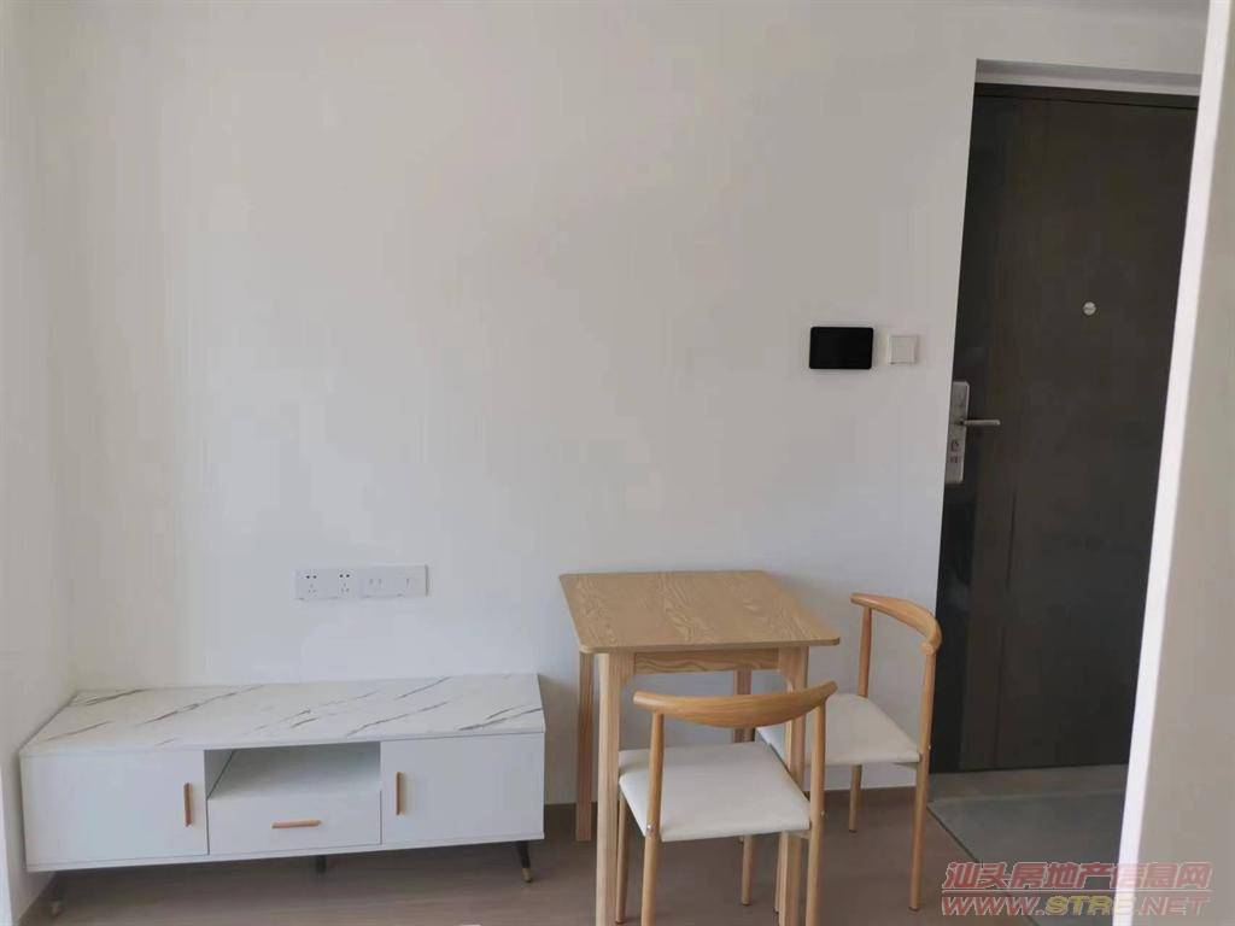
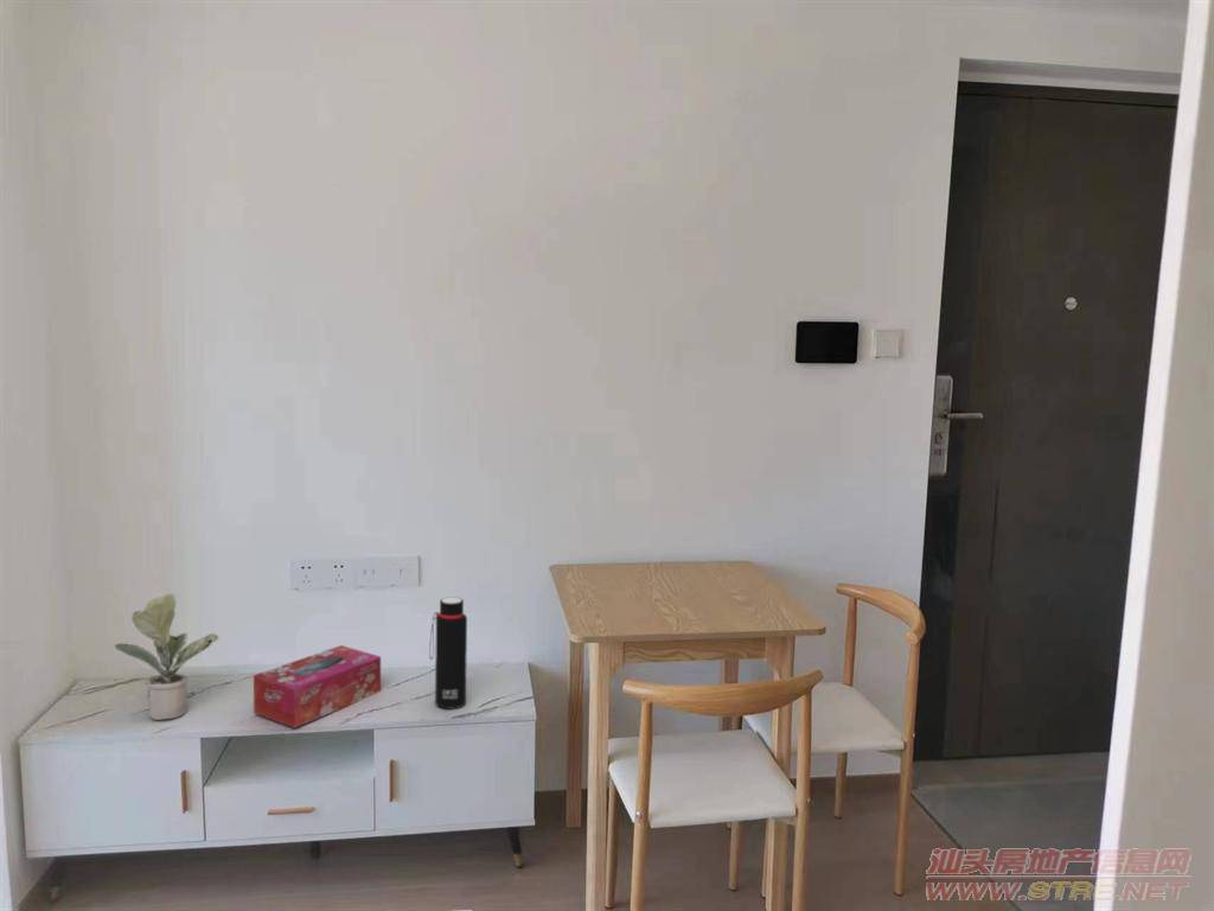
+ tissue box (319, 683)
+ water bottle (447, 651)
+ potted plant (168, 651)
